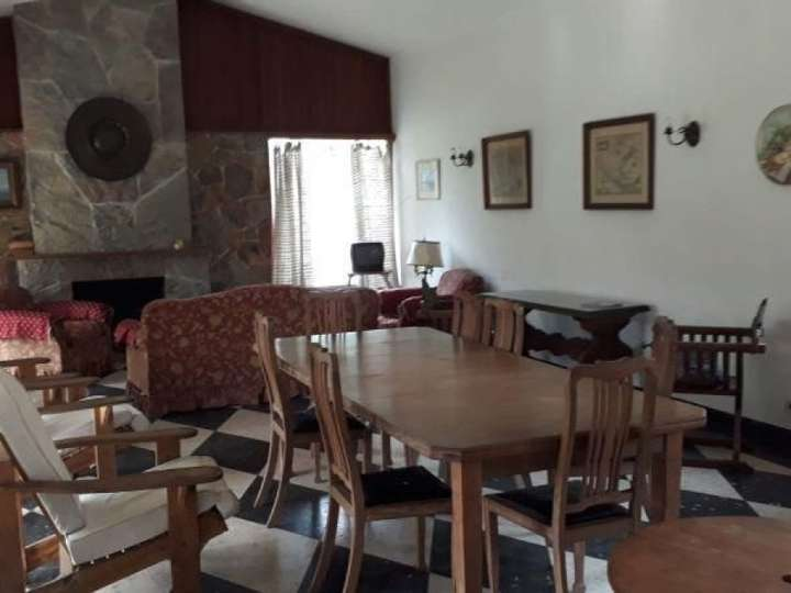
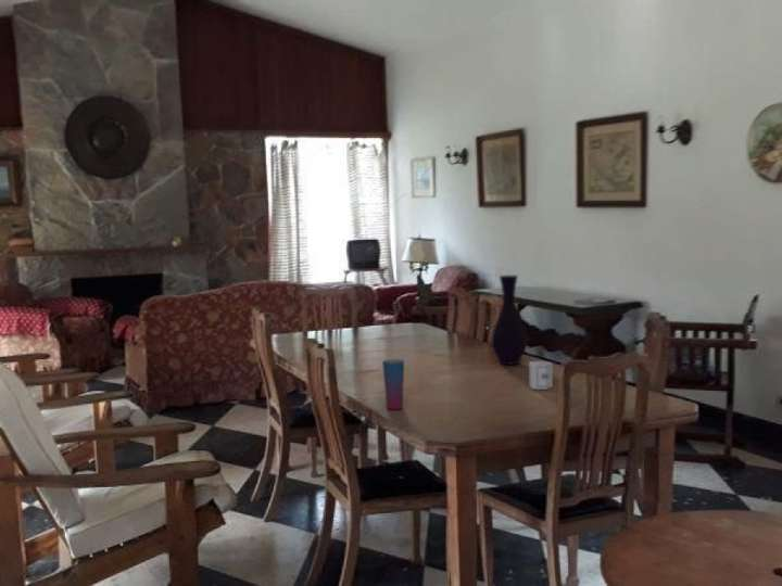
+ cup (393, 384)
+ vase (508, 319)
+ cup (539, 374)
